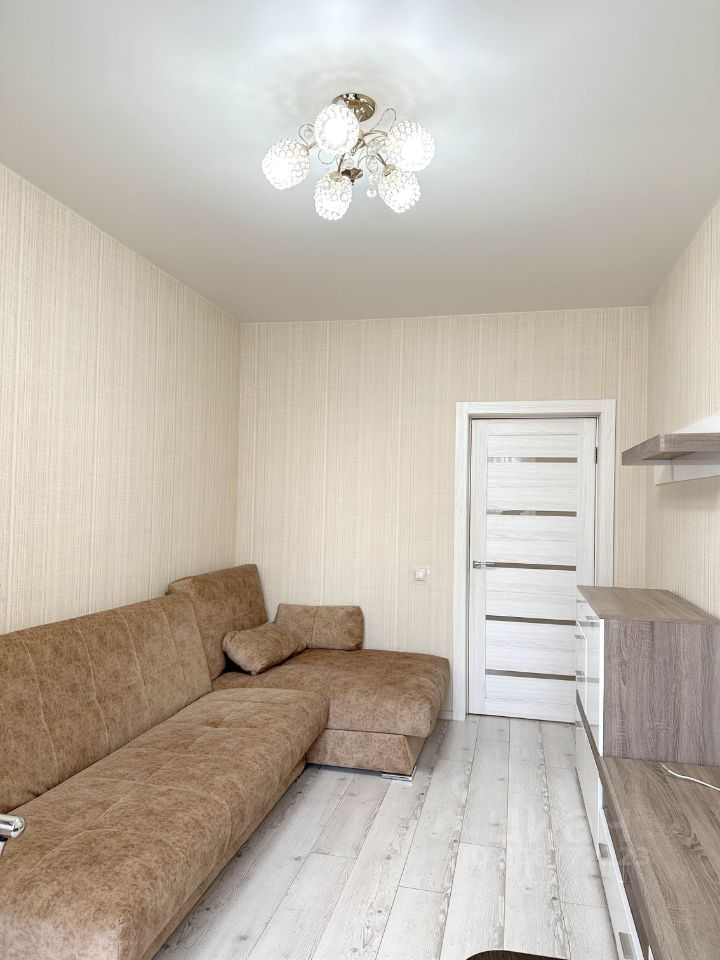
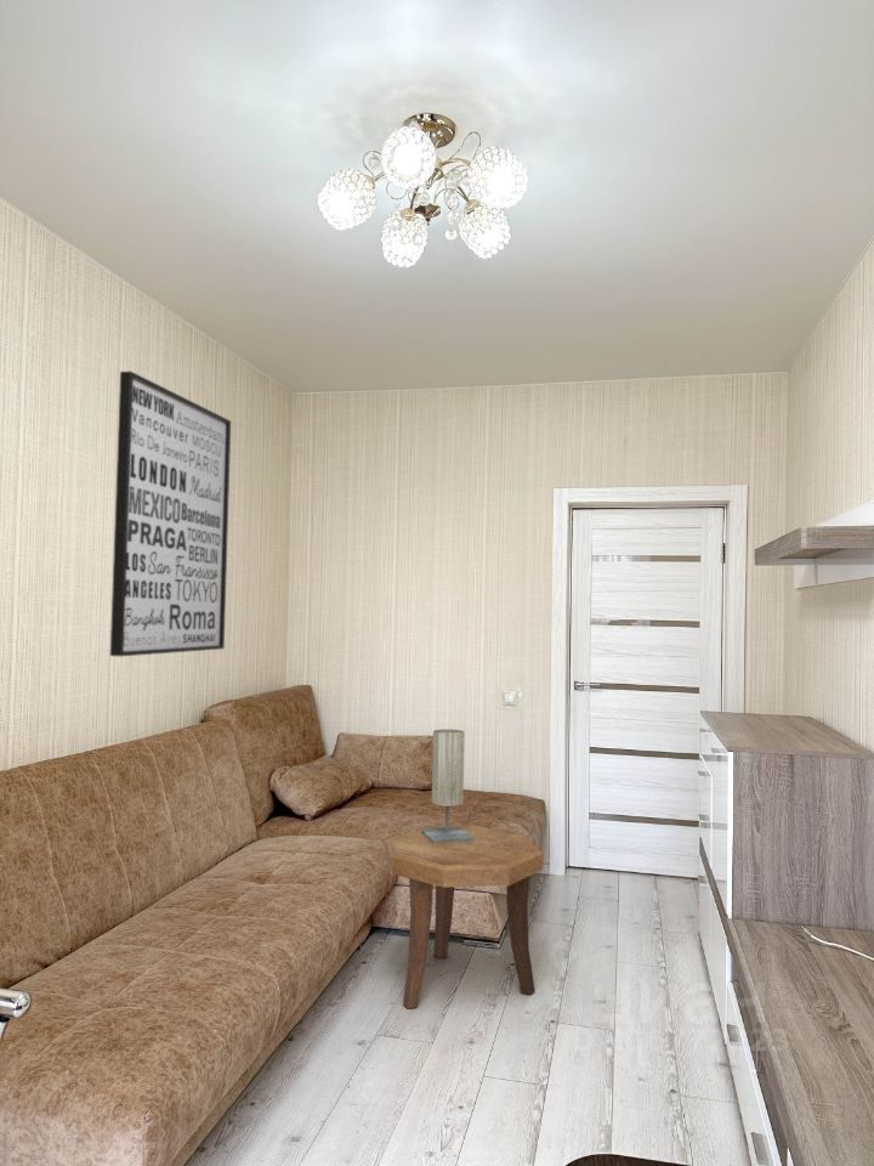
+ table lamp (447, 782)
+ wall art (177, 525)
+ side table (452, 912)
